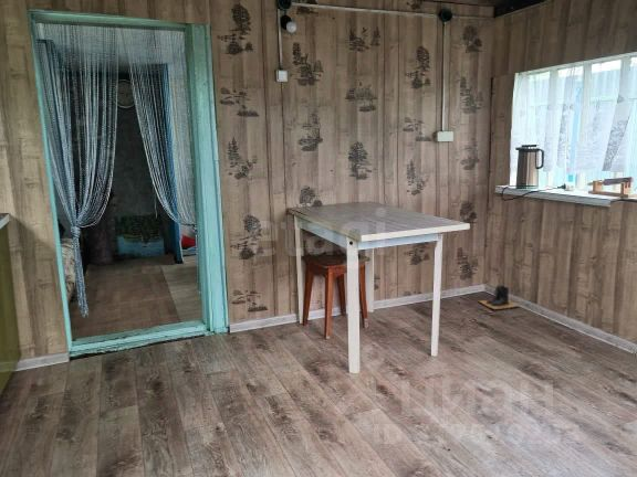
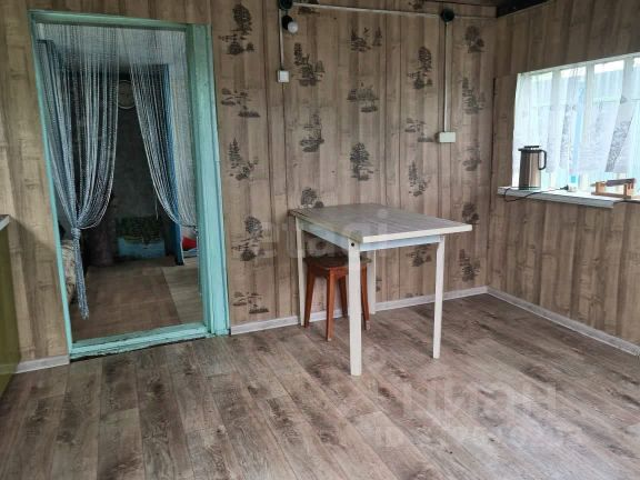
- boots (499, 295)
